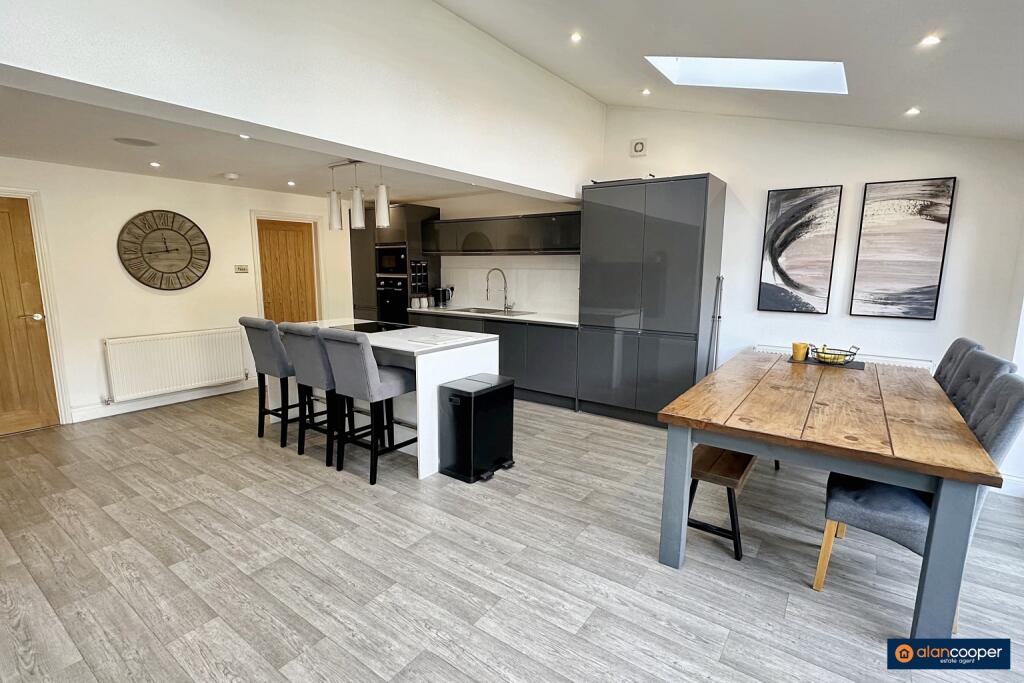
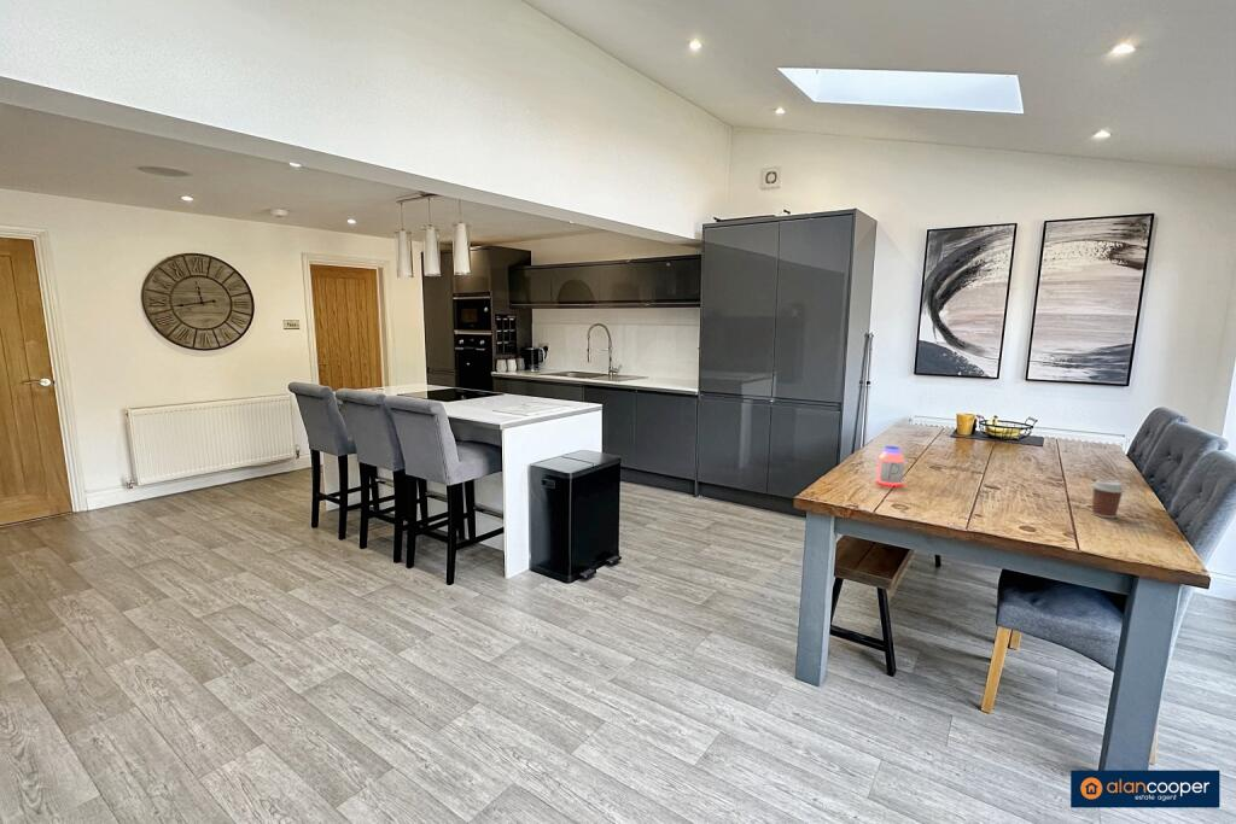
+ coffee cup (1106, 498)
+ jar (890, 464)
